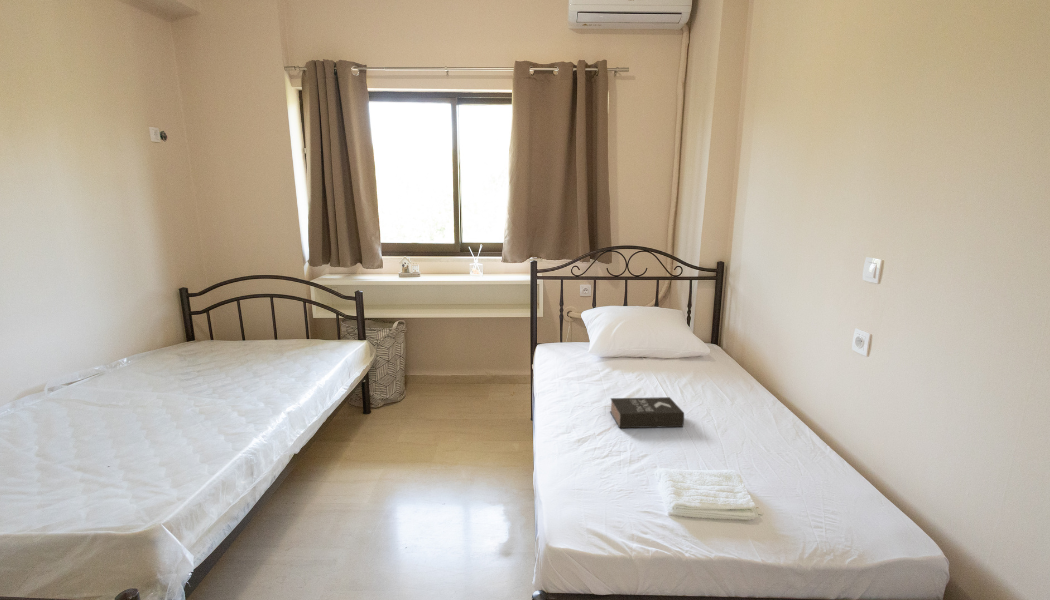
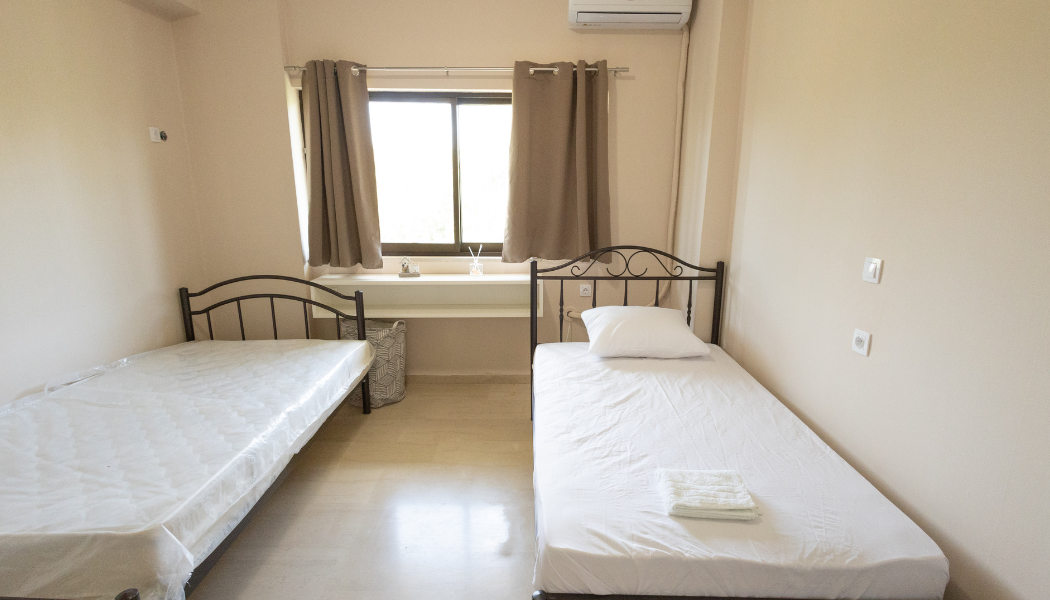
- book (645, 412)
